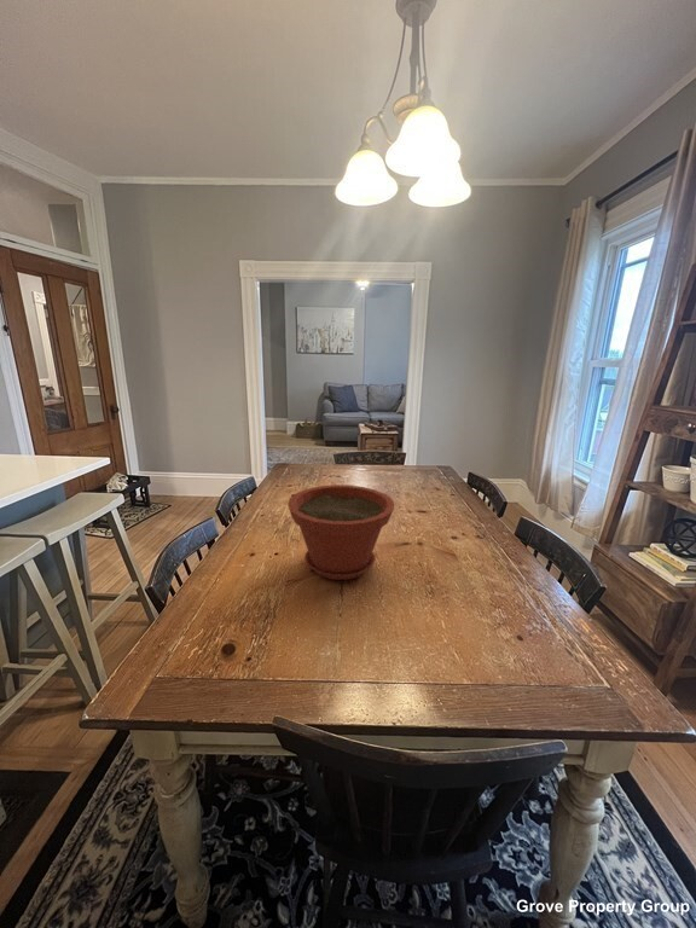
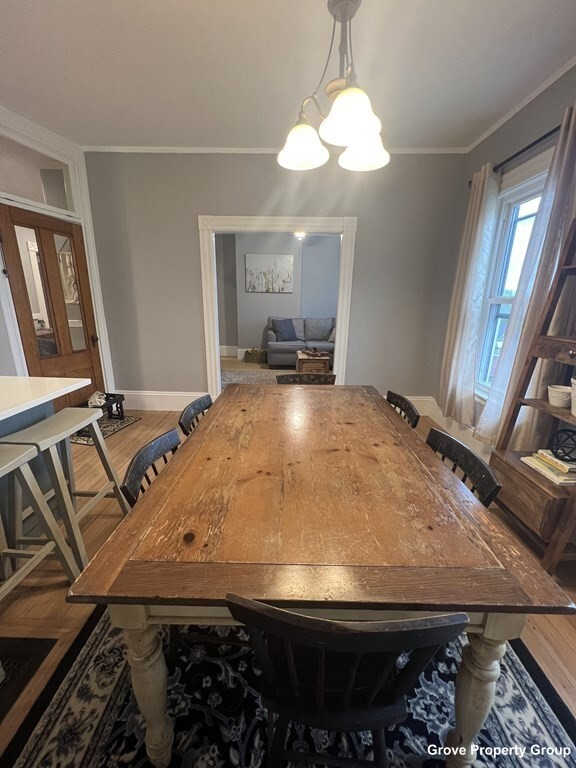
- plant pot (340, 534)
